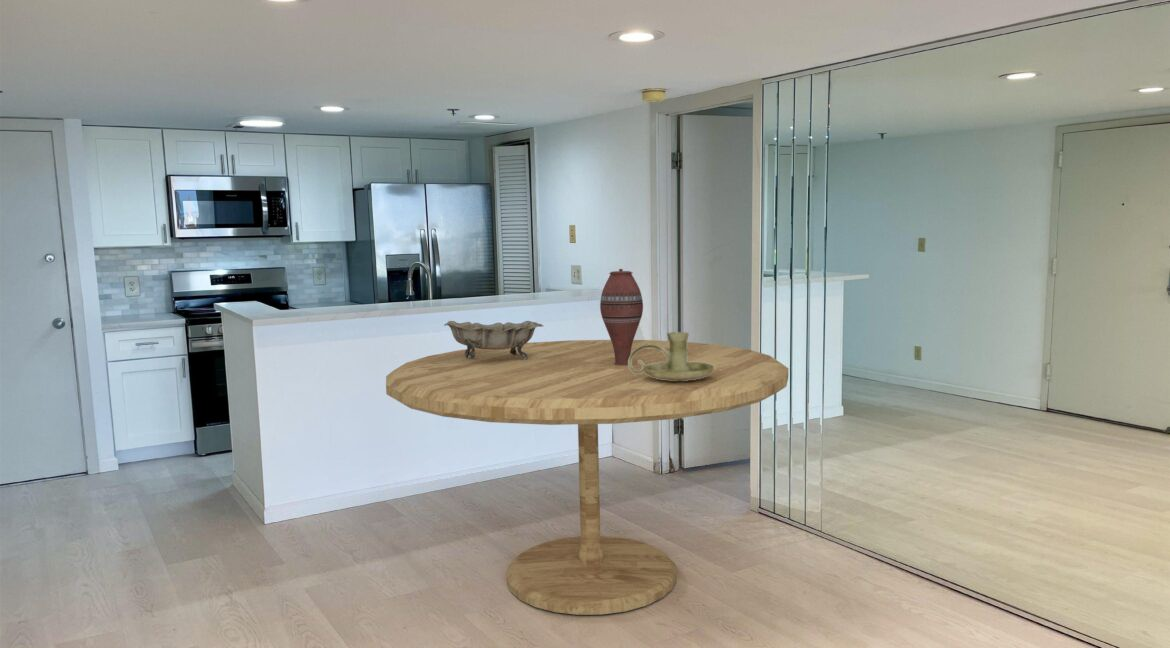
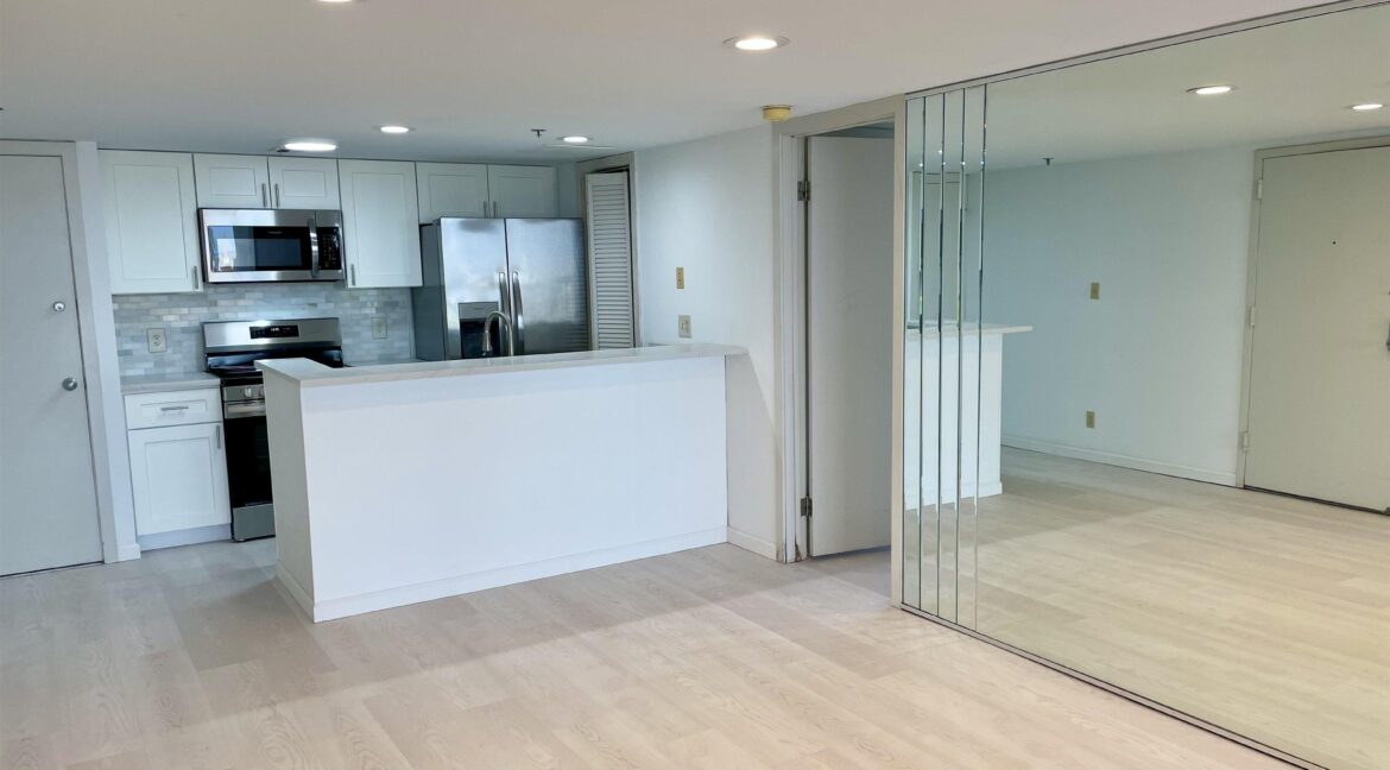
- vase (621, 316)
- candle holder (670, 355)
- dining table (589, 470)
- decorative bowl (494, 338)
